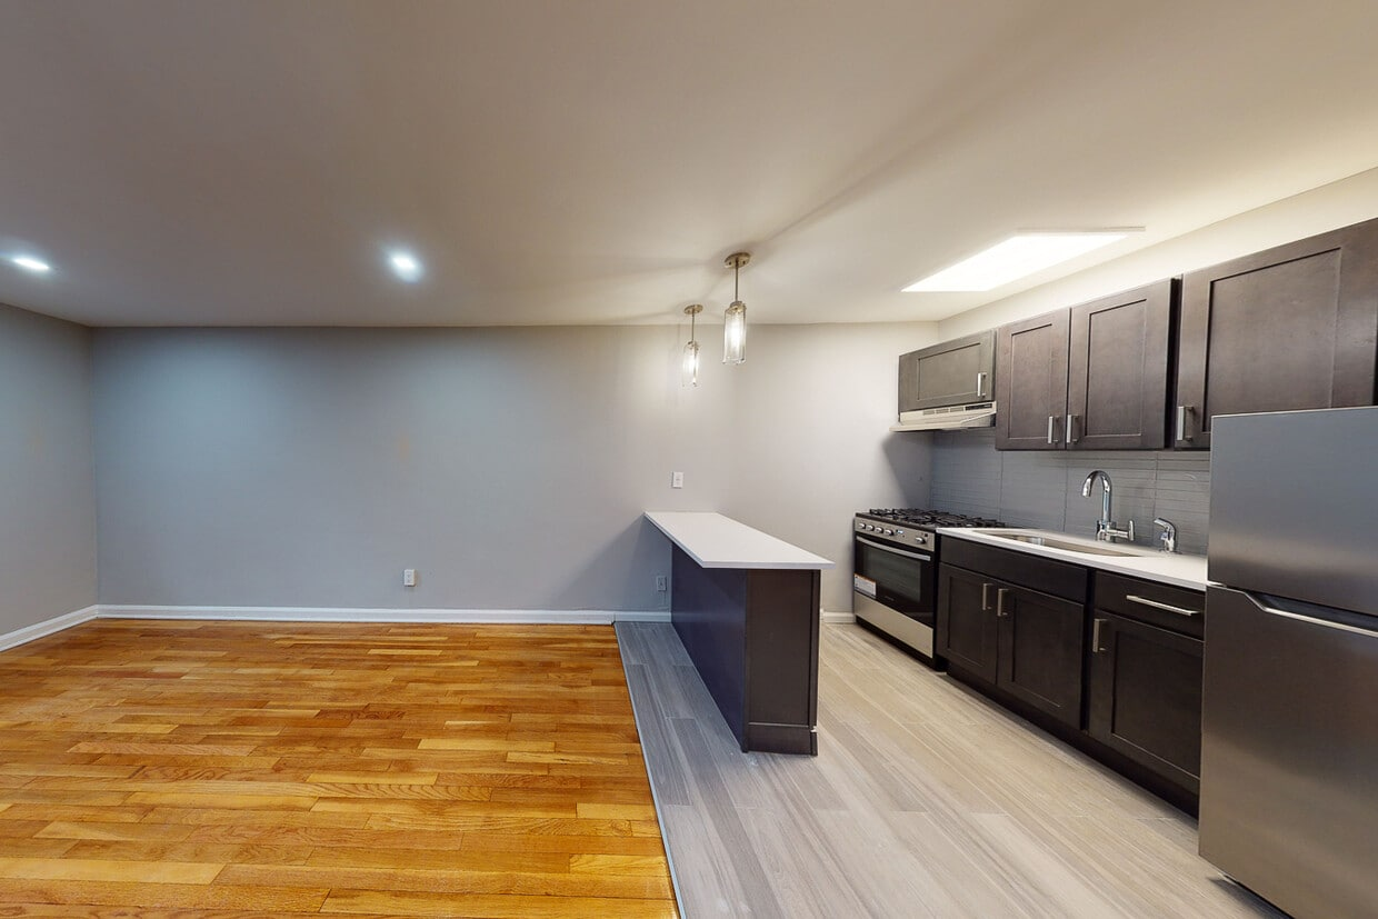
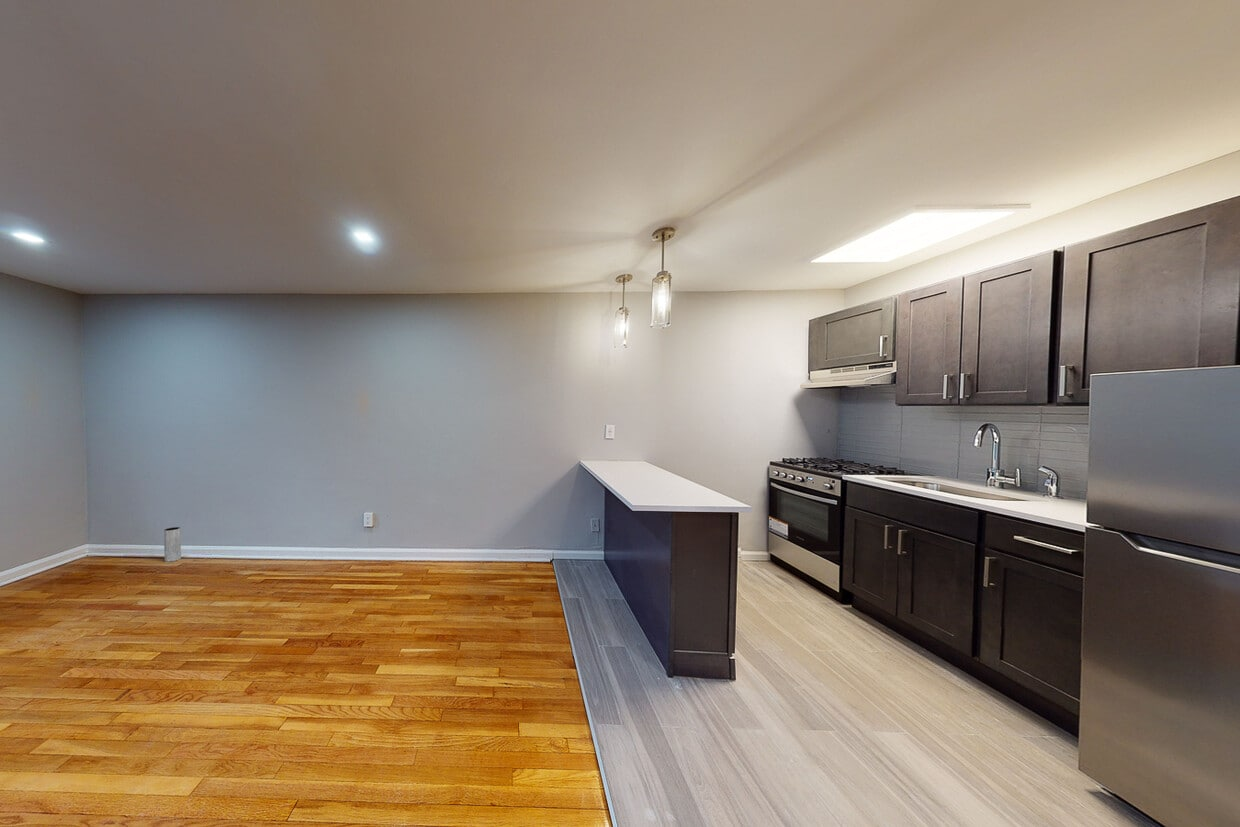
+ vase (172, 544)
